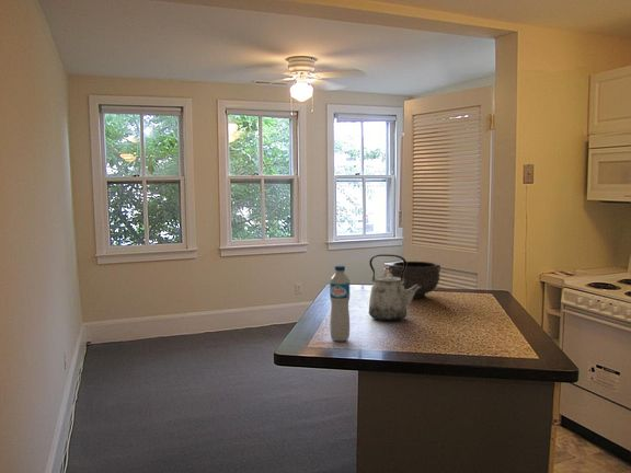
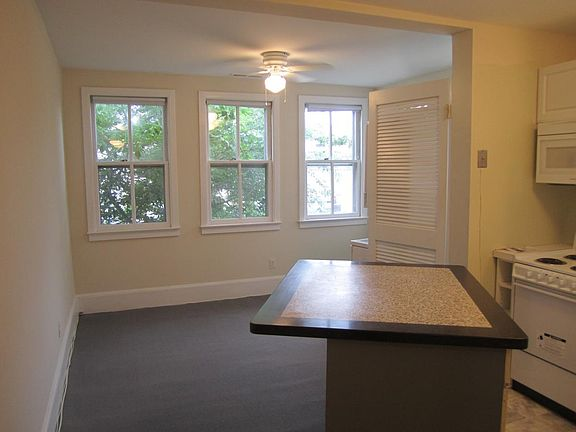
- kettle (394, 287)
- water bottle (340, 302)
- bowl (414, 279)
